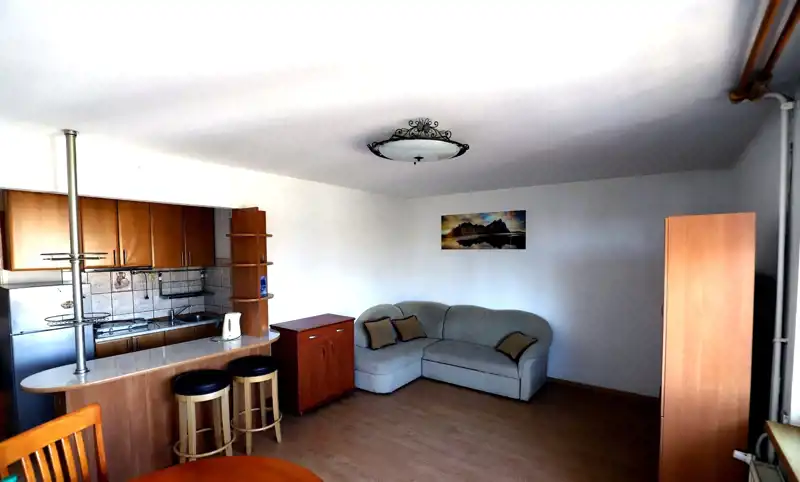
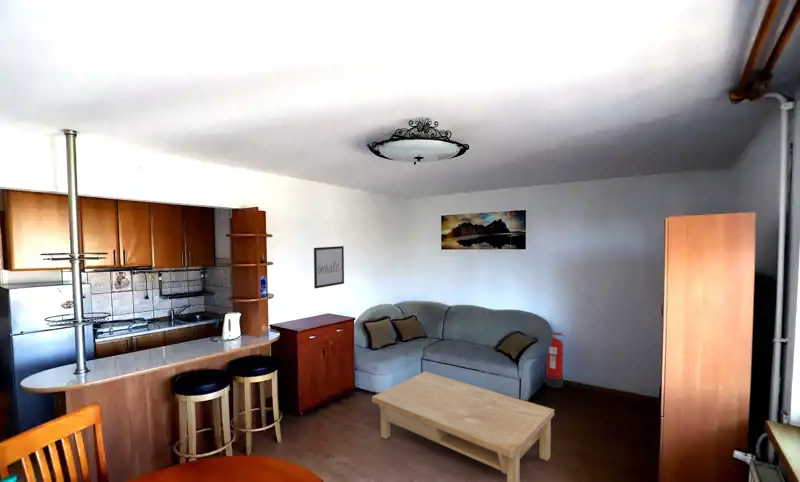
+ wall art (329, 266)
+ coffee table (459, 425)
+ fire extinguisher (552, 358)
